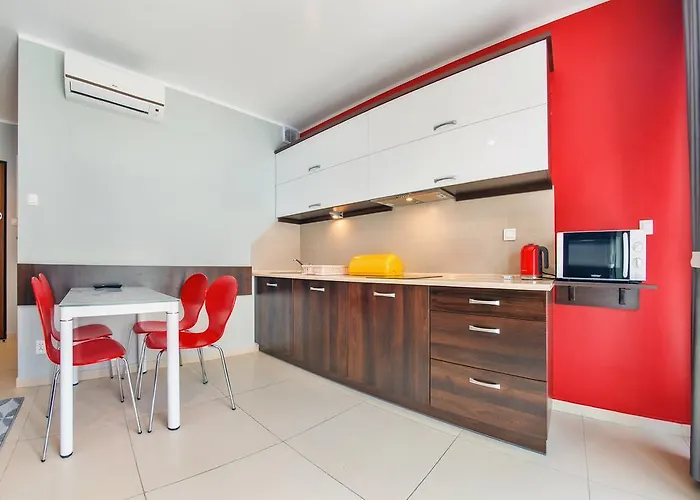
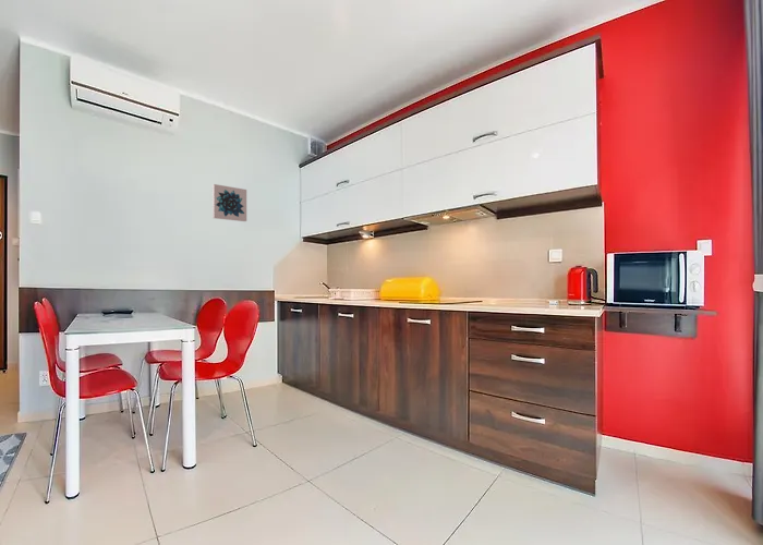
+ wall art (230, 203)
